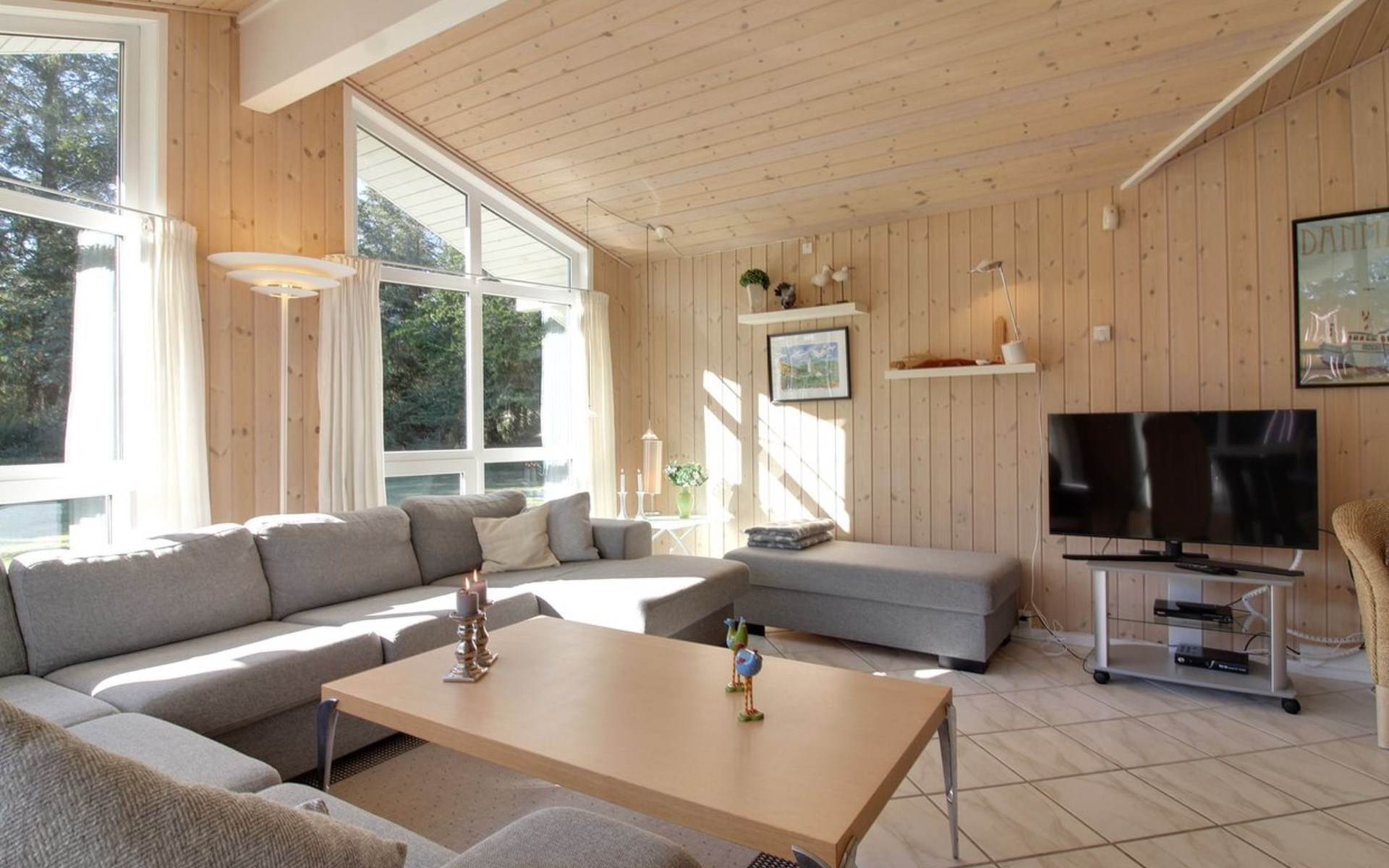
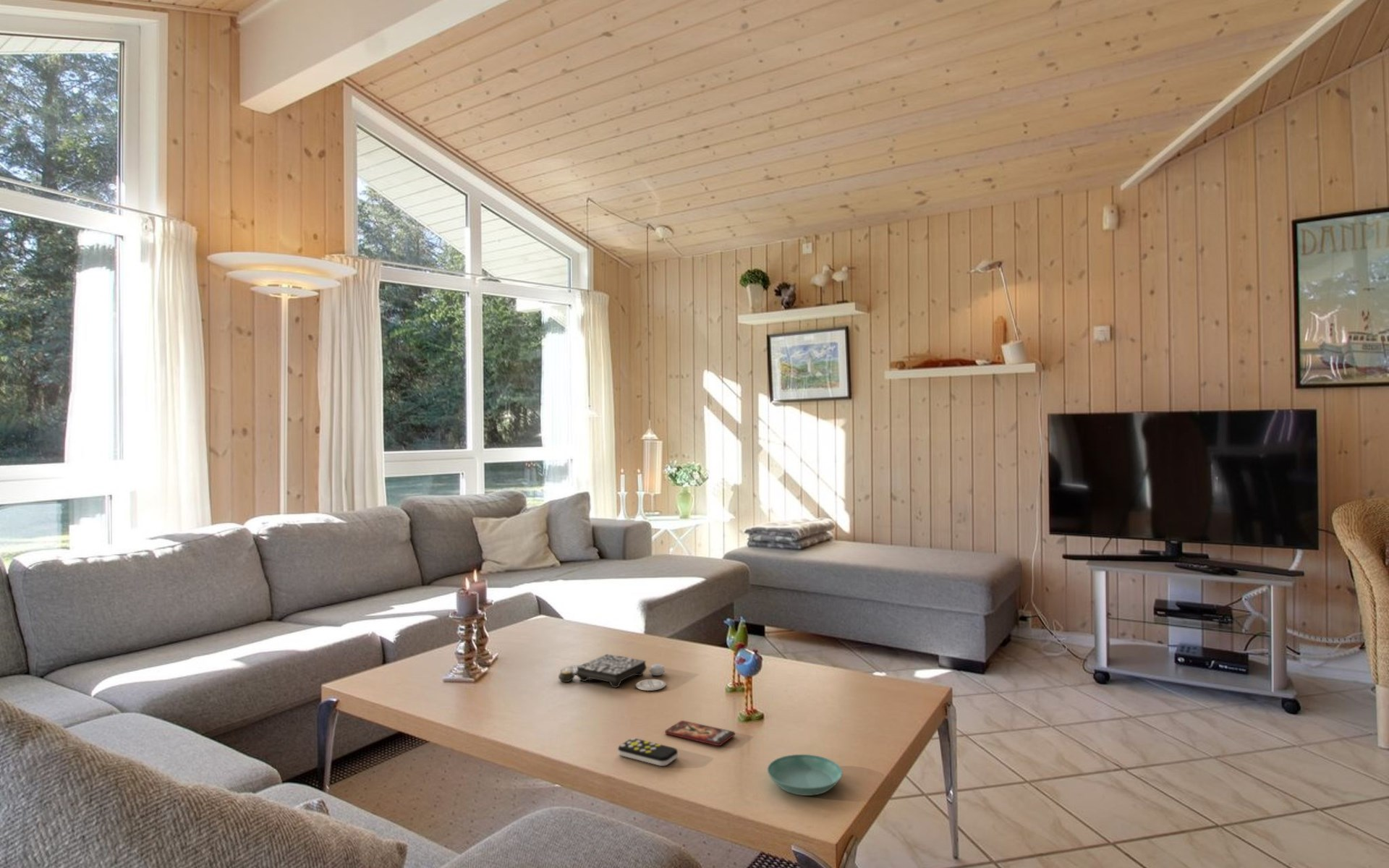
+ smartphone (700, 733)
+ remote control (647, 751)
+ board game (612, 671)
+ saucer (804, 776)
